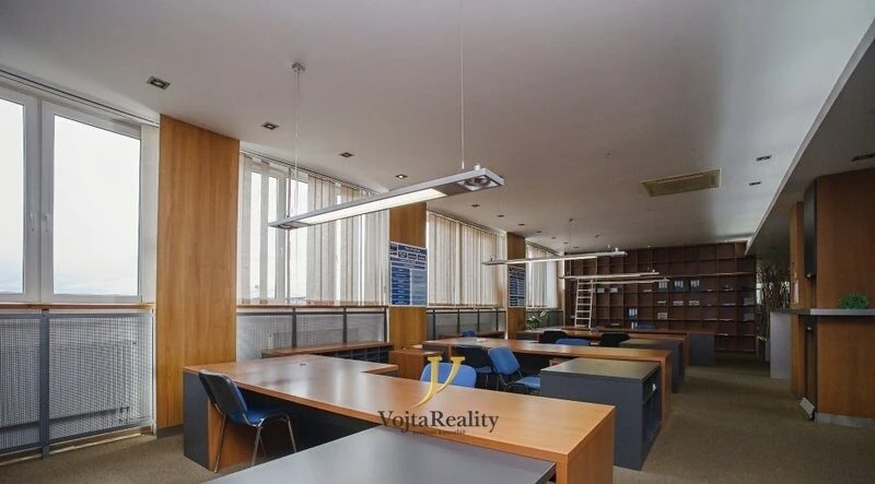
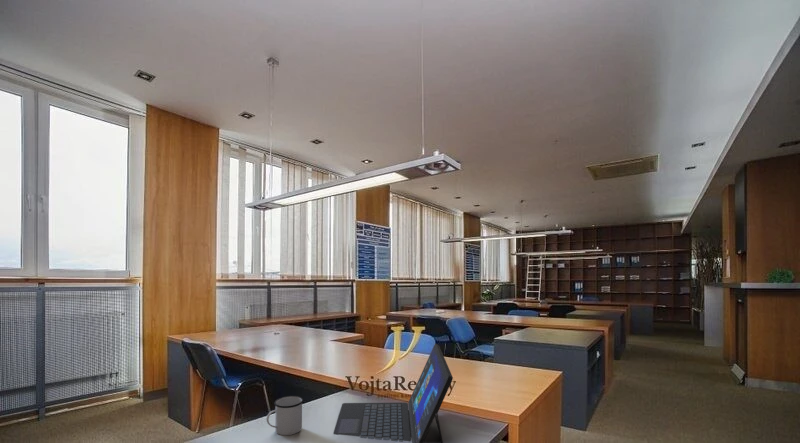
+ mug (284, 416)
+ laptop (390, 403)
